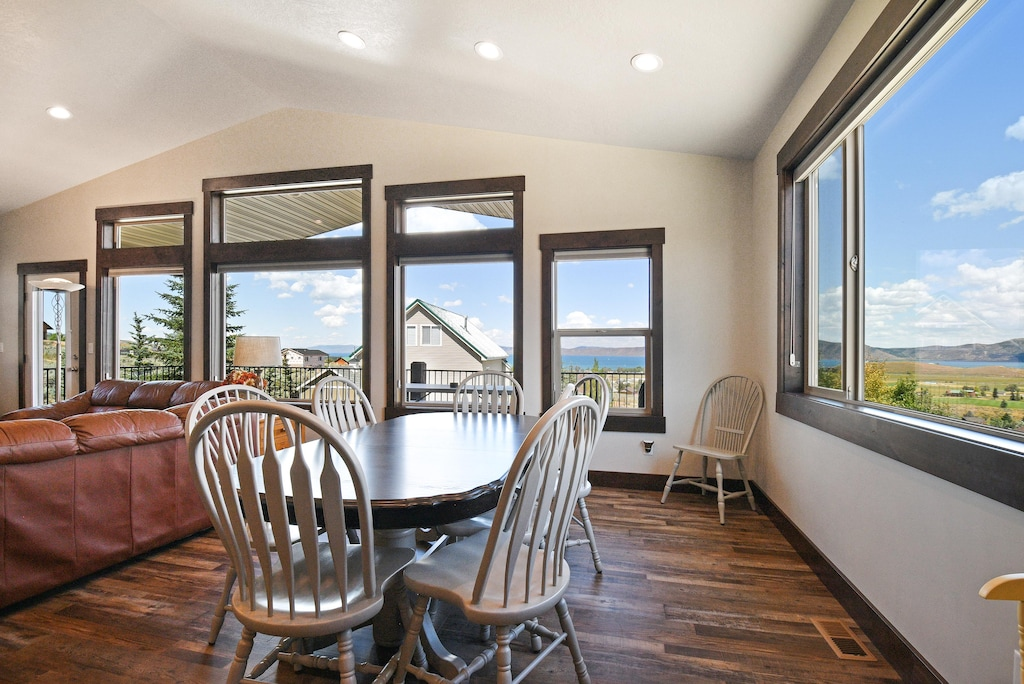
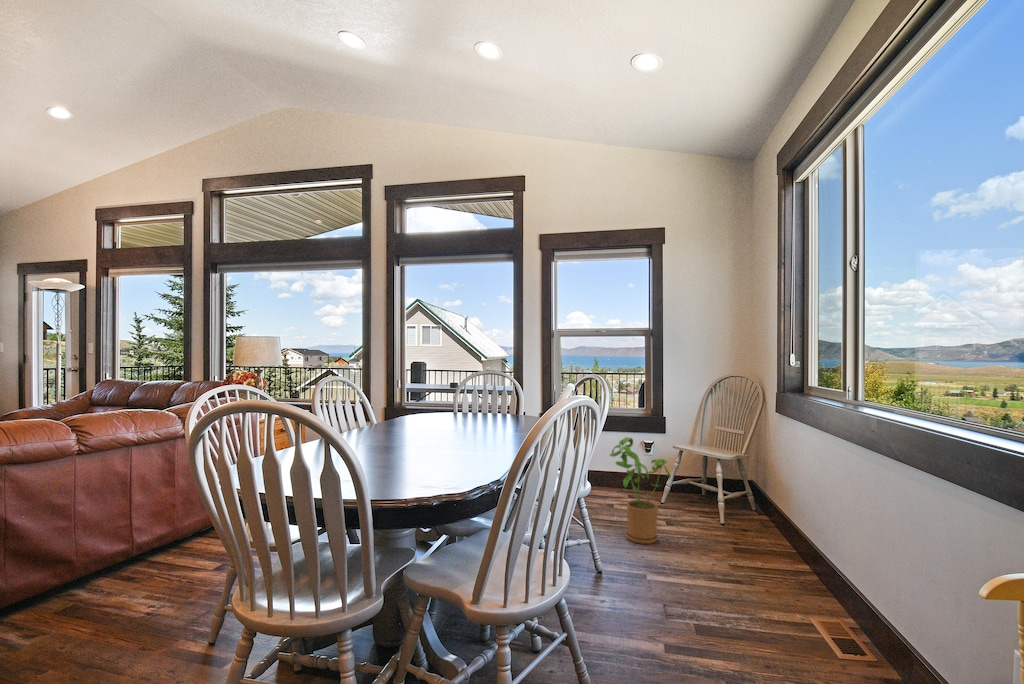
+ house plant (638, 487)
